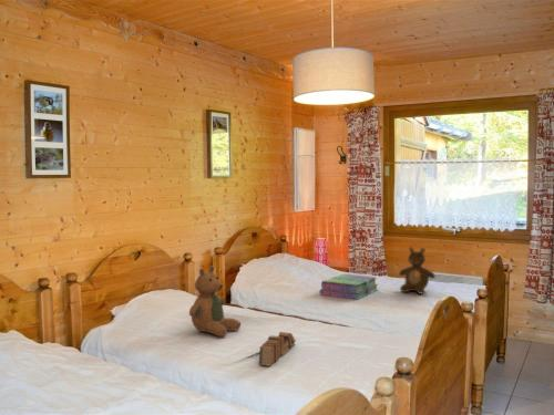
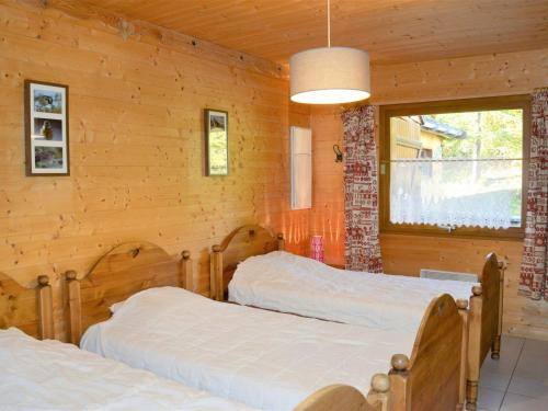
- teddy bear (414, 269)
- stack of books (349, 286)
- book (278, 344)
- teddy bear (215, 299)
